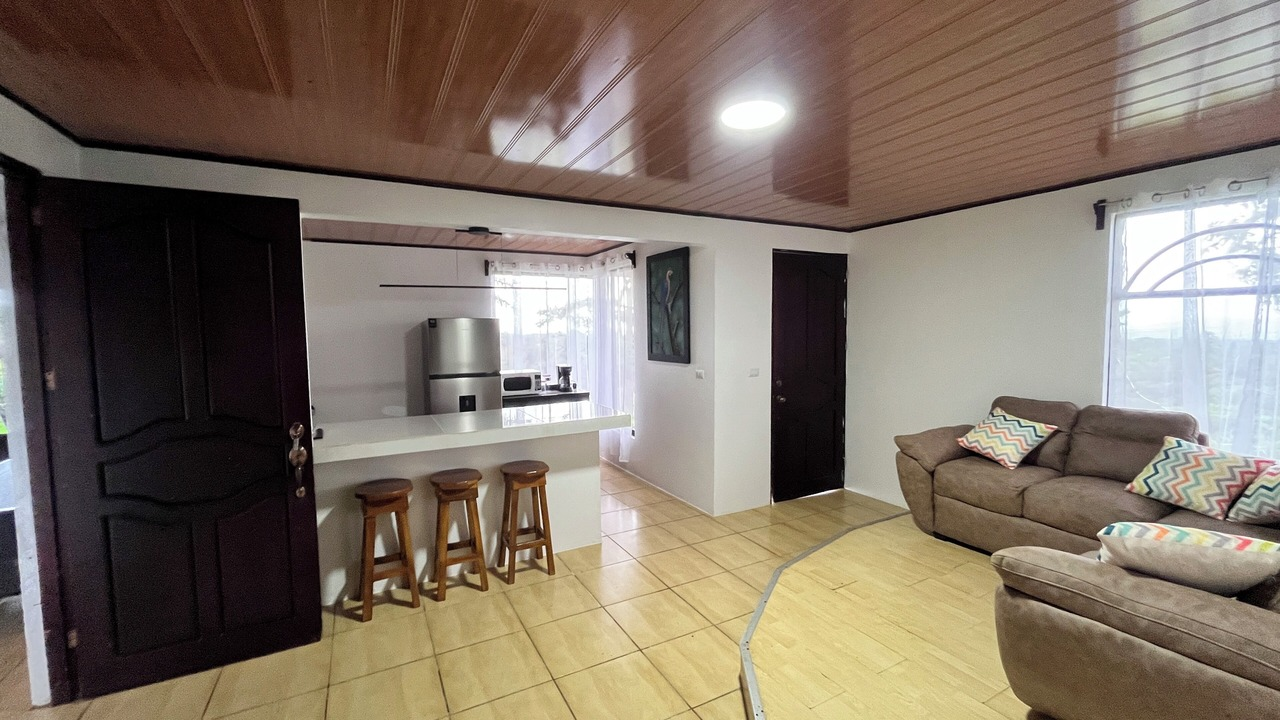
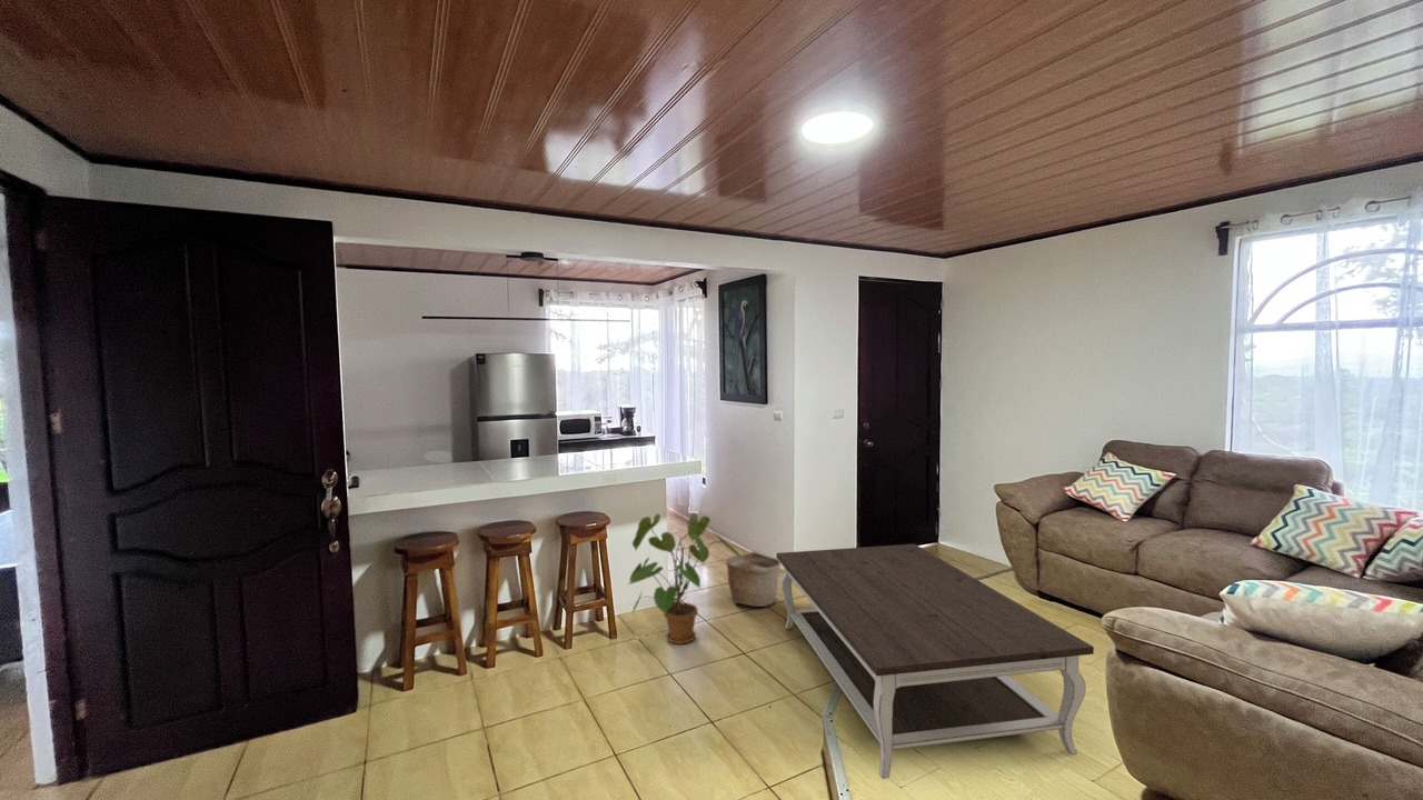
+ house plant (680, 573)
+ coffee table (900, 633)
+ basket (753, 577)
